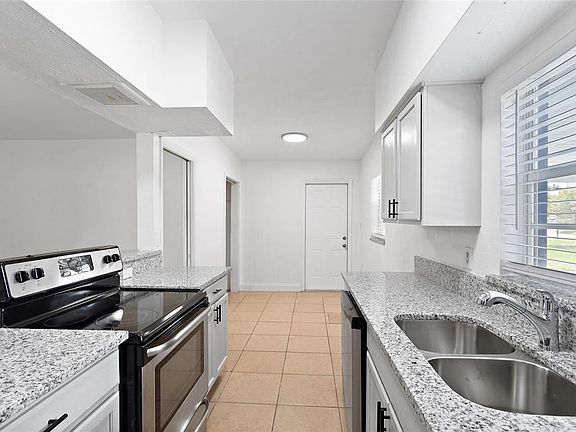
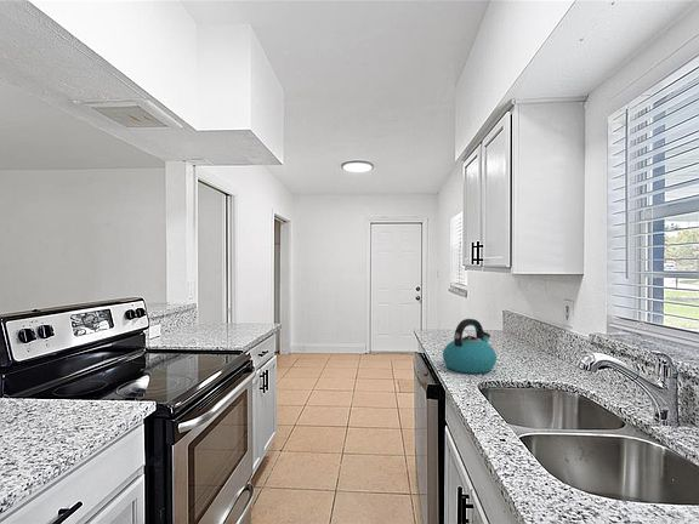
+ kettle (471, 343)
